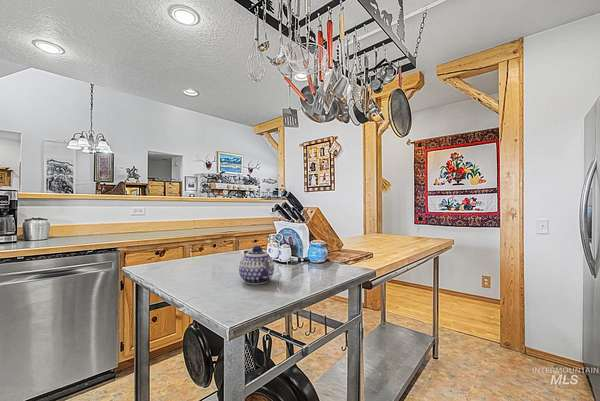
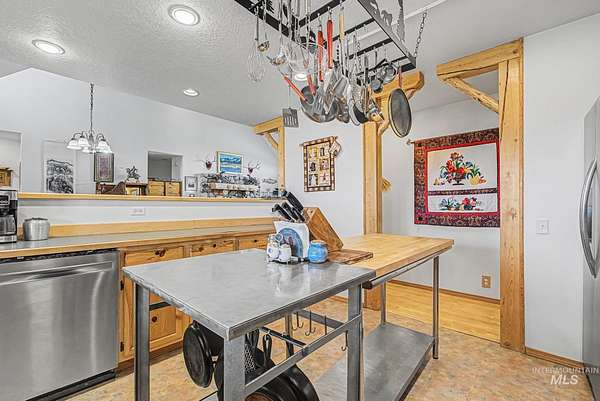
- teapot (256, 263)
